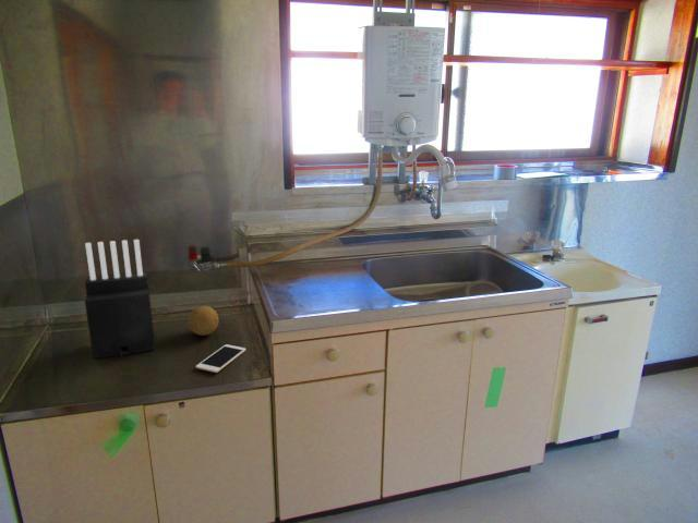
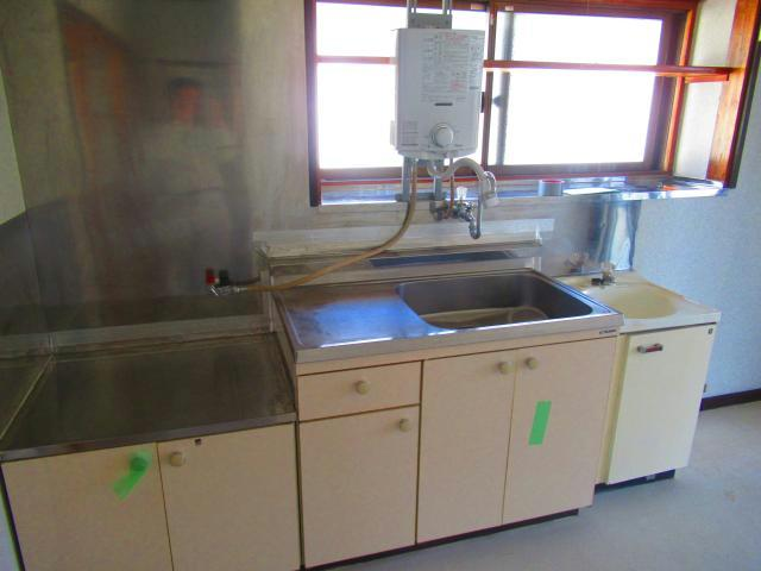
- knife block (118, 297)
- cell phone (221, 357)
- fruit (203, 320)
